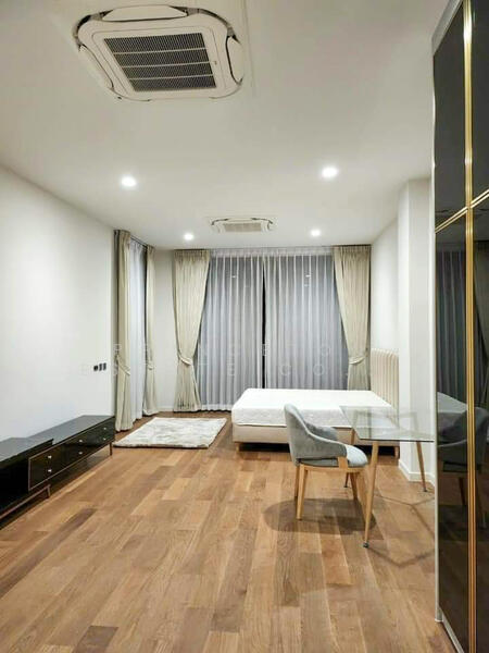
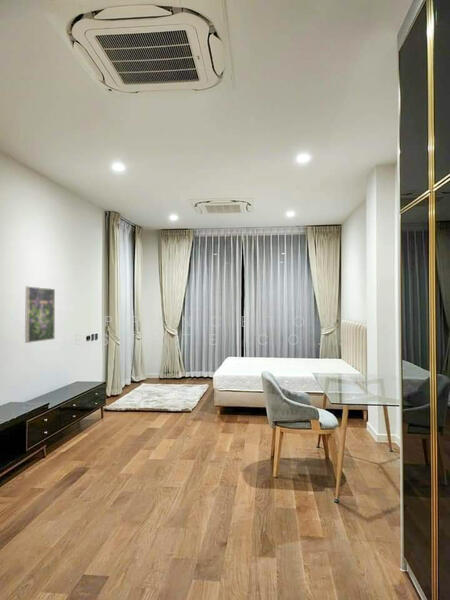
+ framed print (40, 314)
